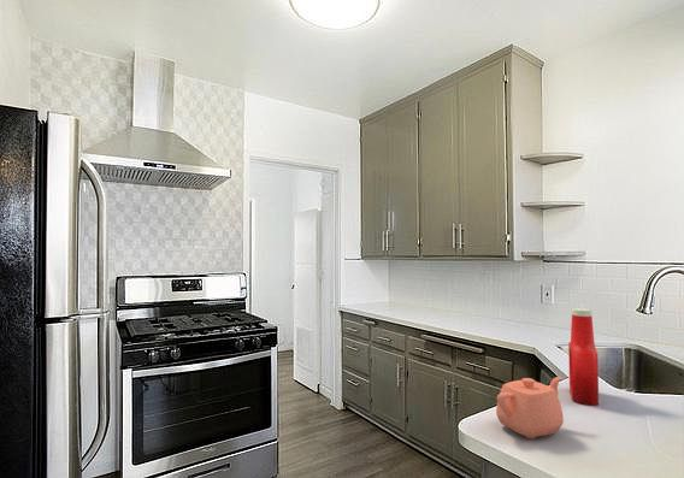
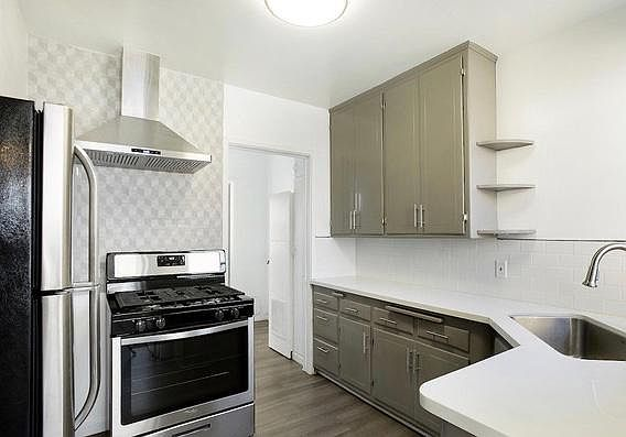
- soap bottle (582, 352)
- teapot (531, 403)
